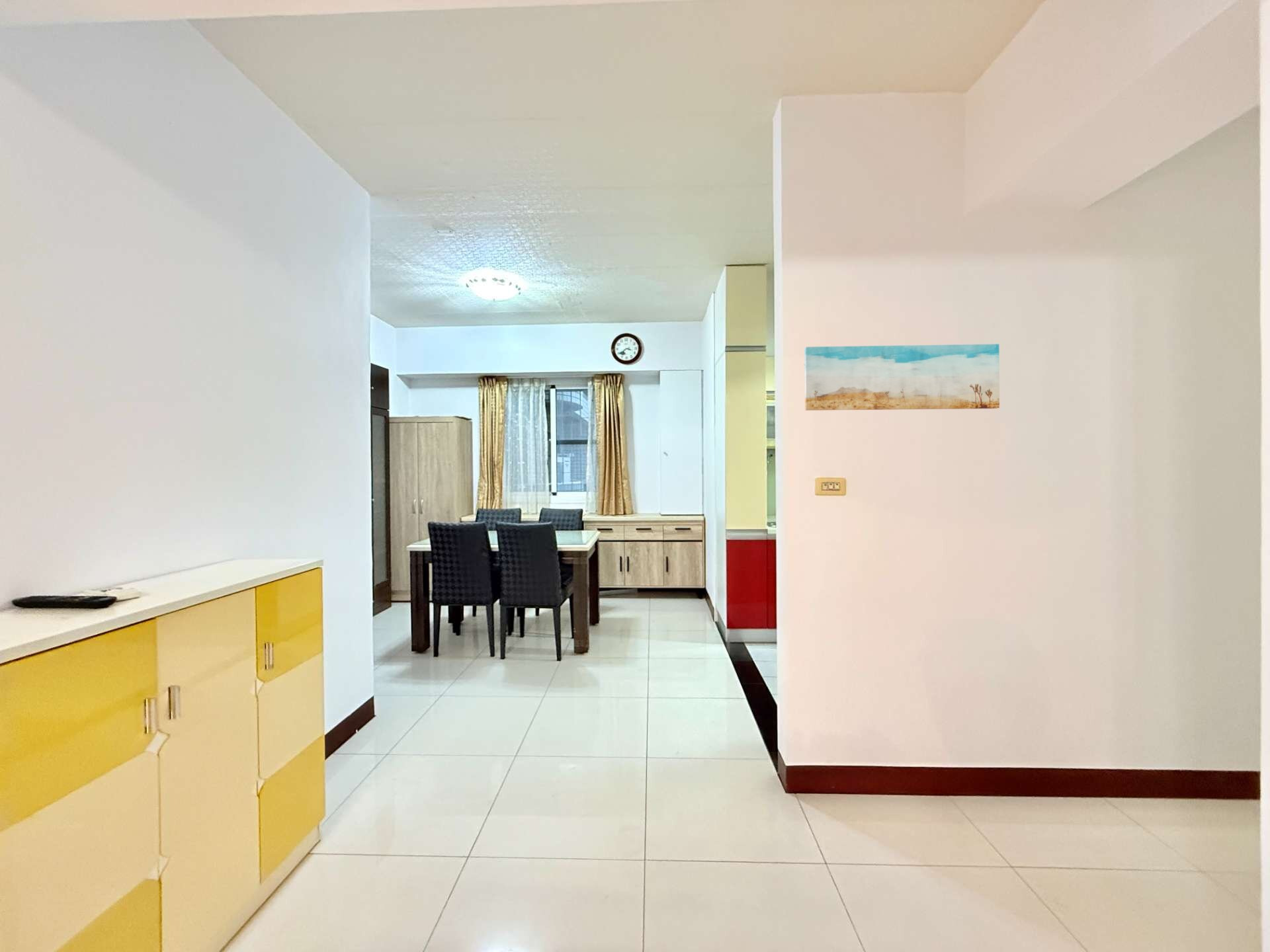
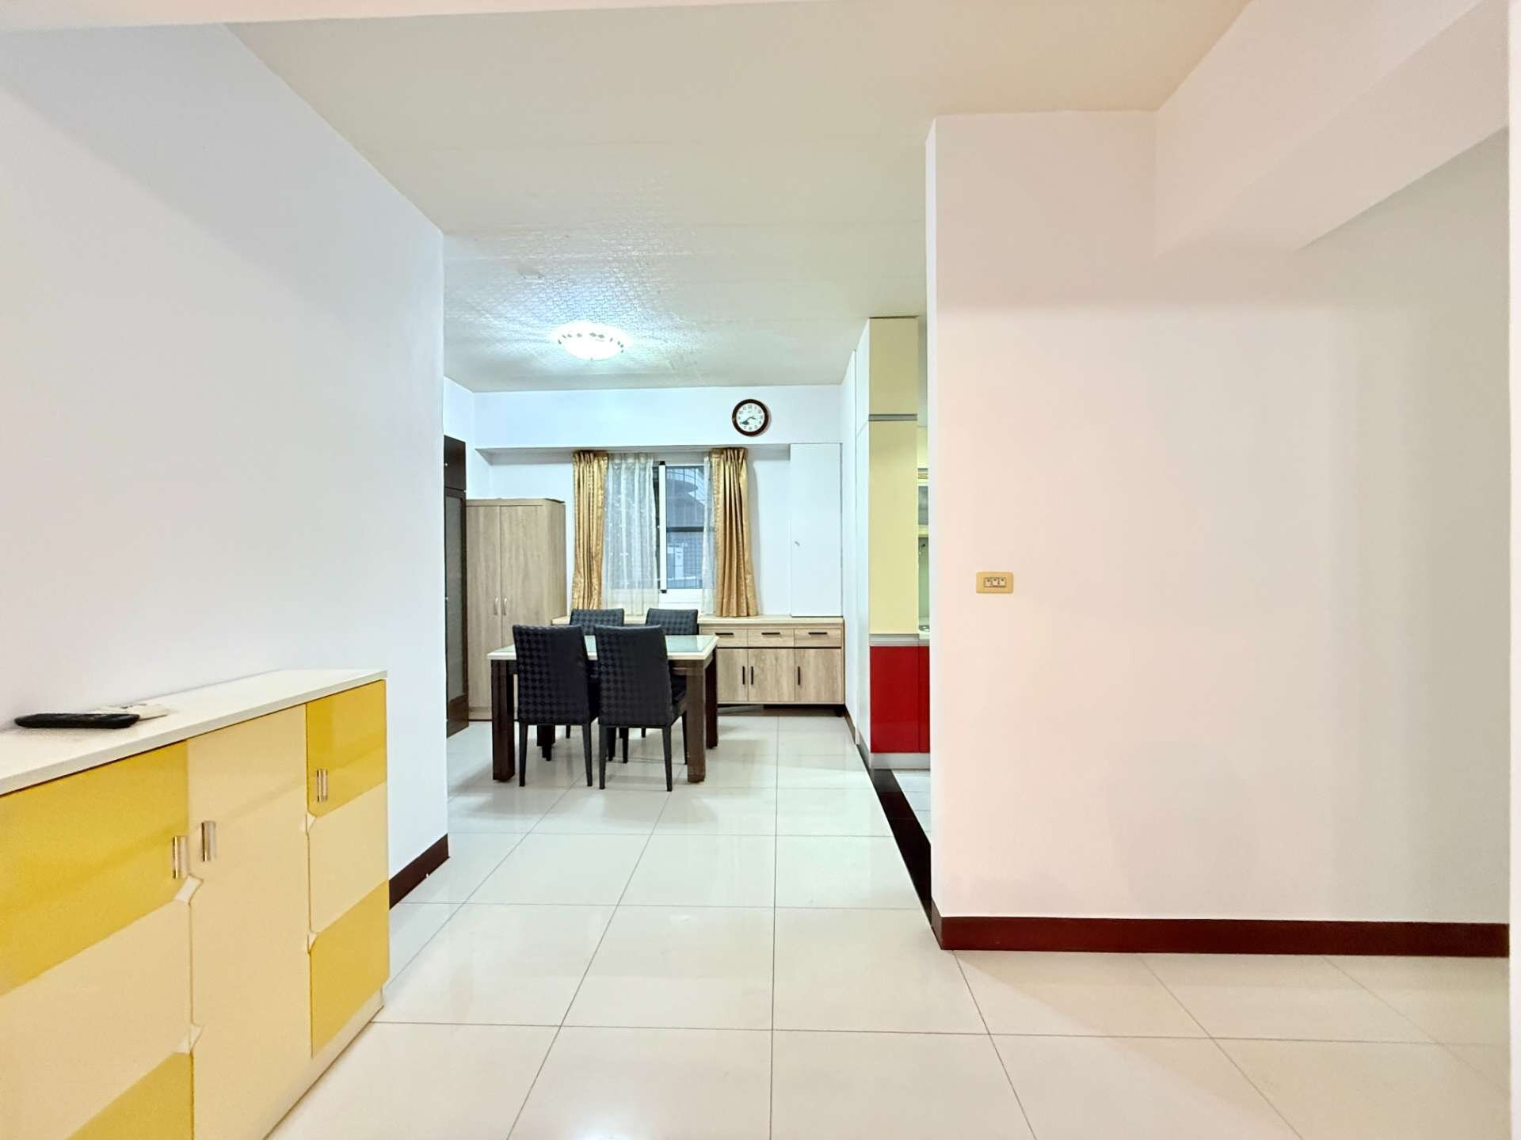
- wall art (900, 377)
